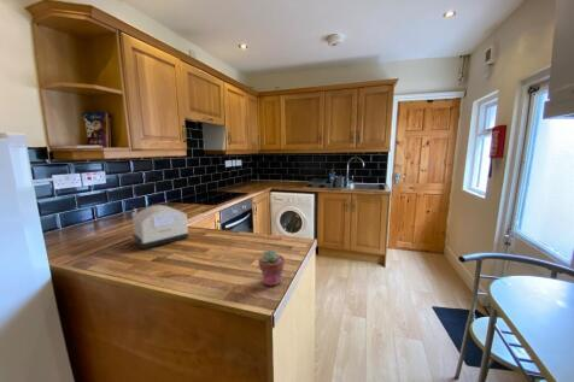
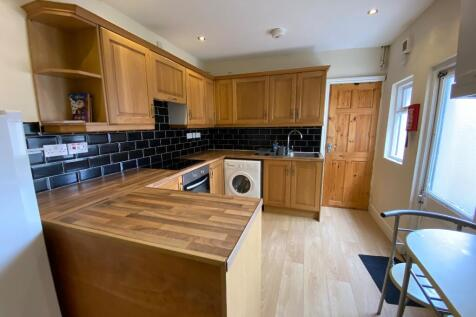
- toaster (157, 222)
- potted succulent (271, 265)
